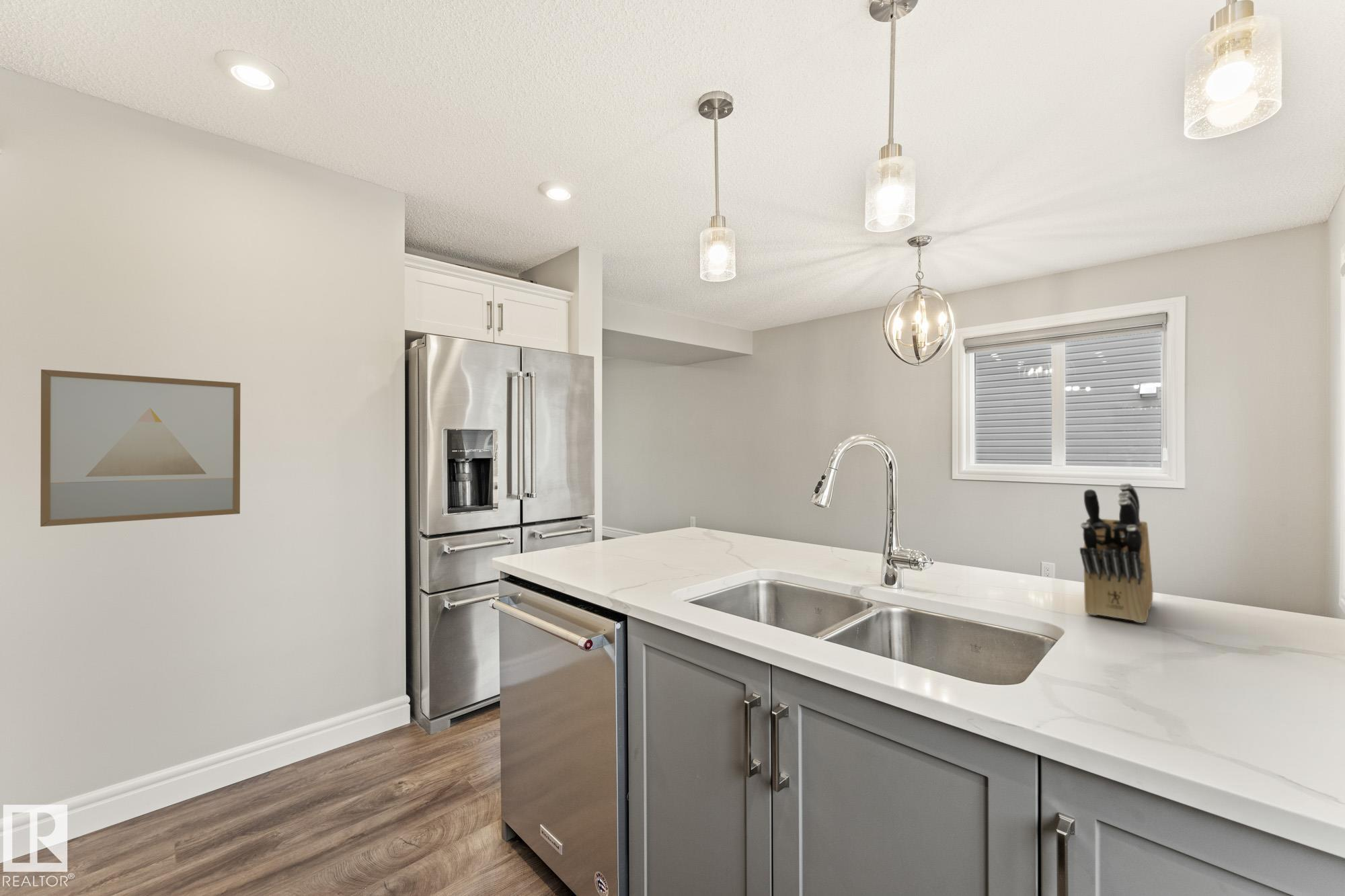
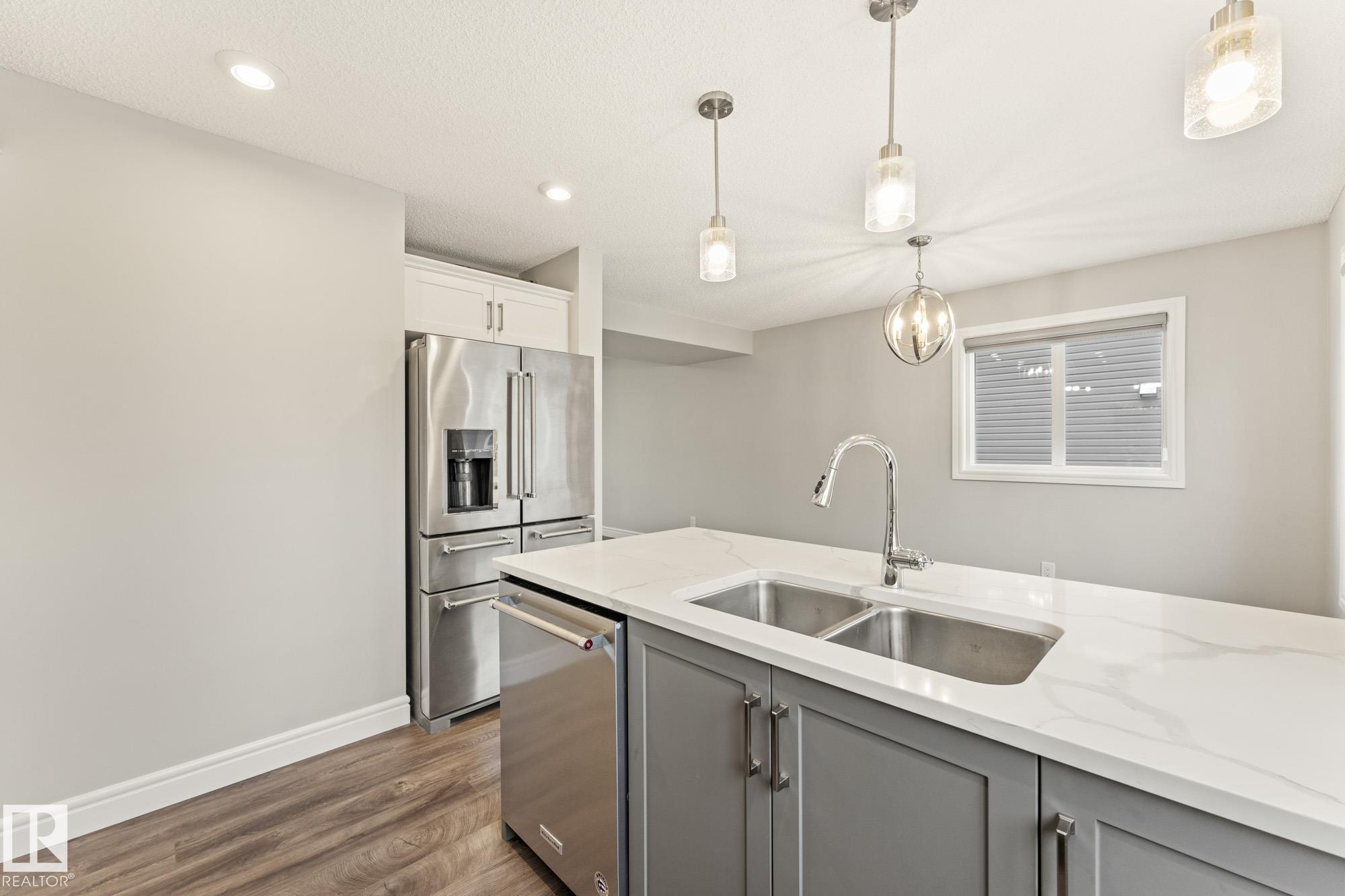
- knife block (1117, 546)
- wall art (149, 448)
